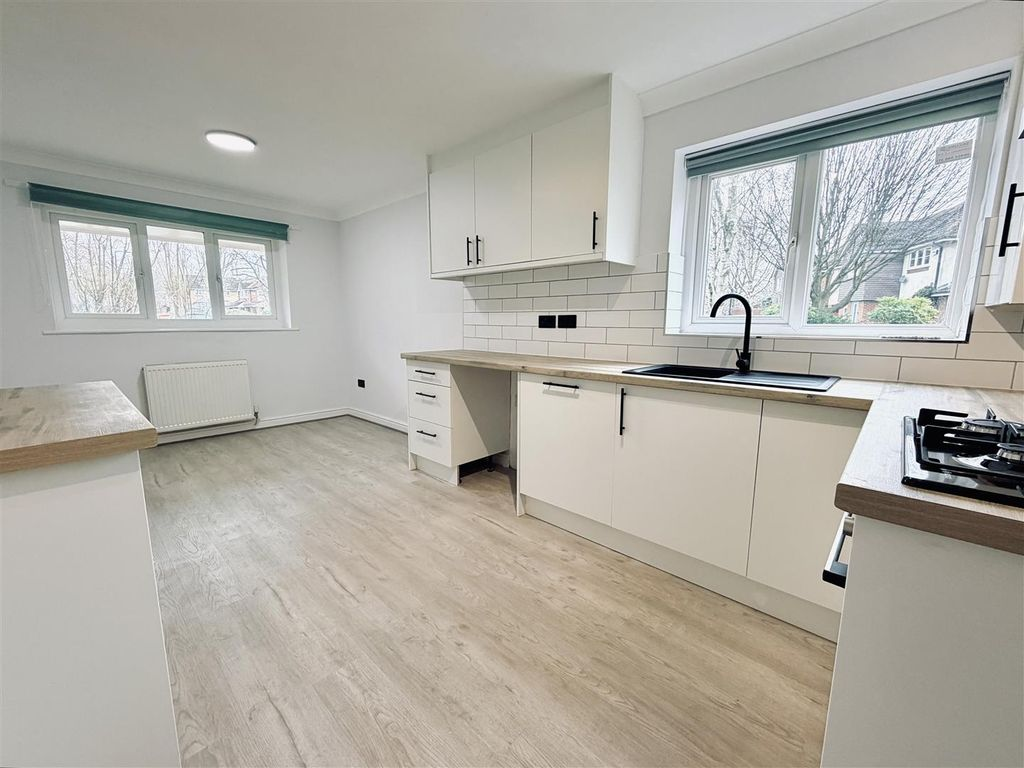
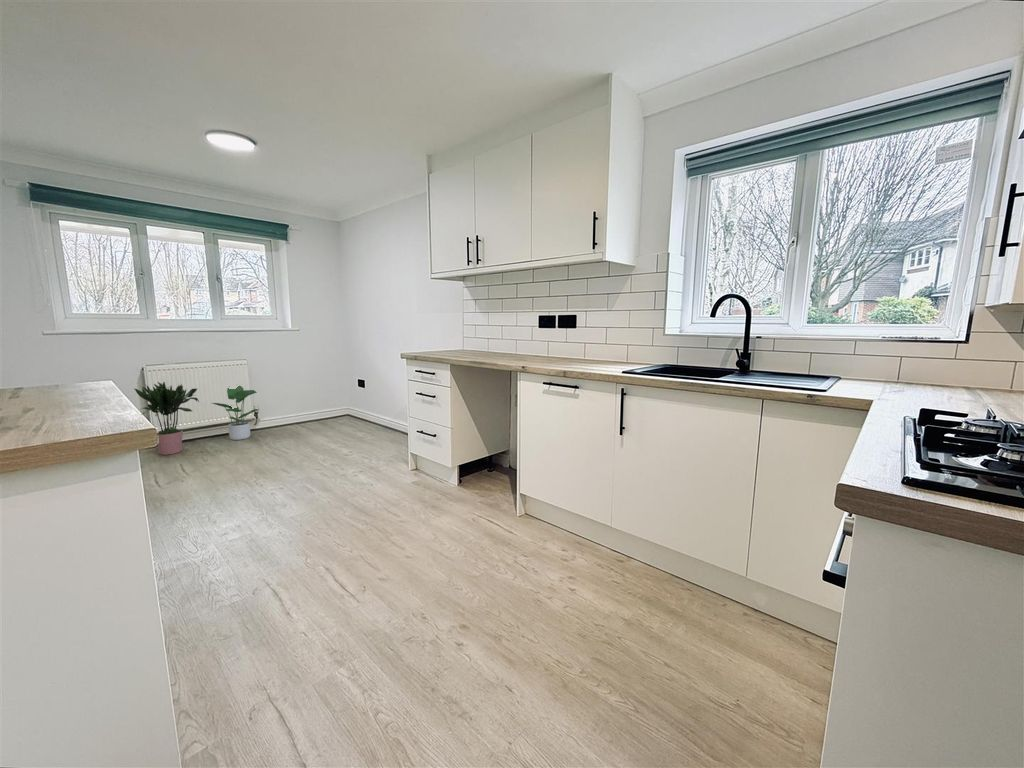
+ potted plant (235, 412)
+ potted plant (170, 416)
